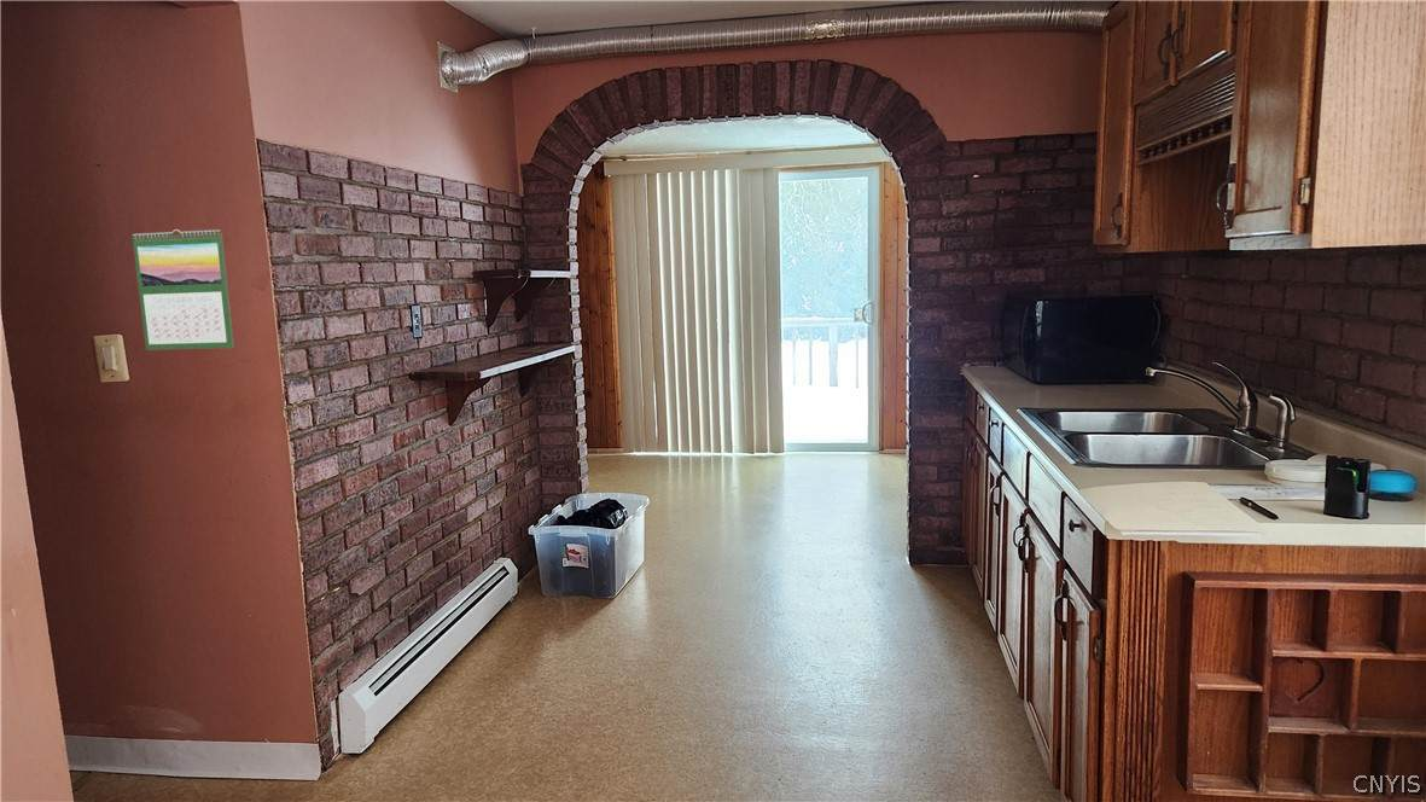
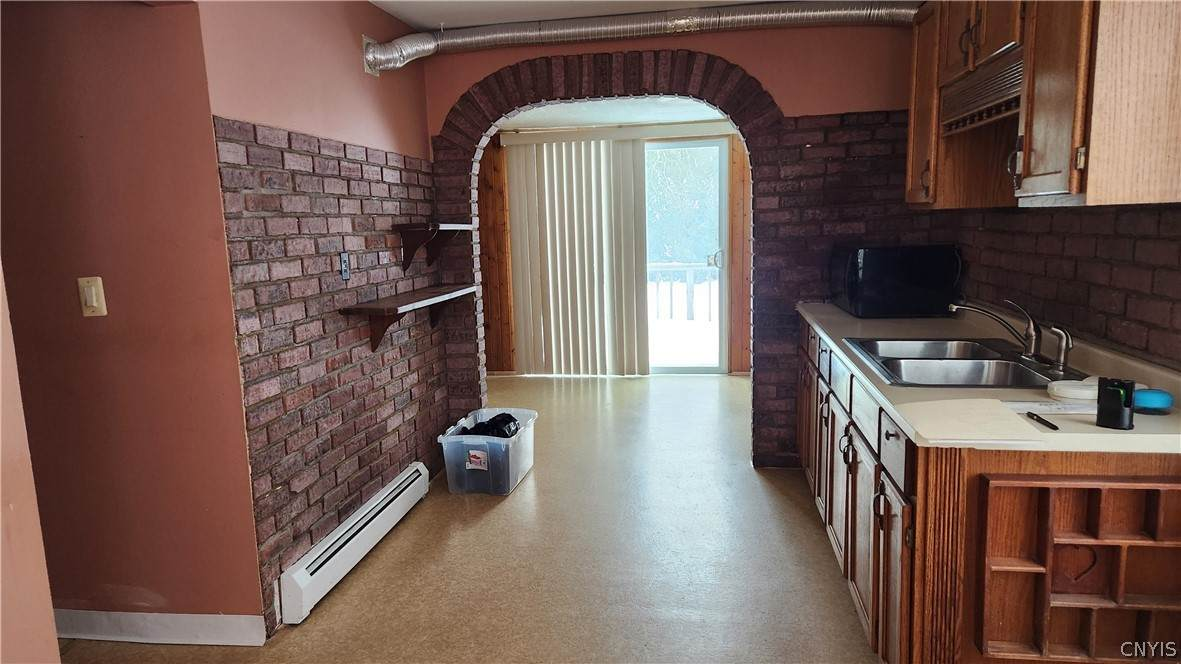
- calendar (182, 289)
